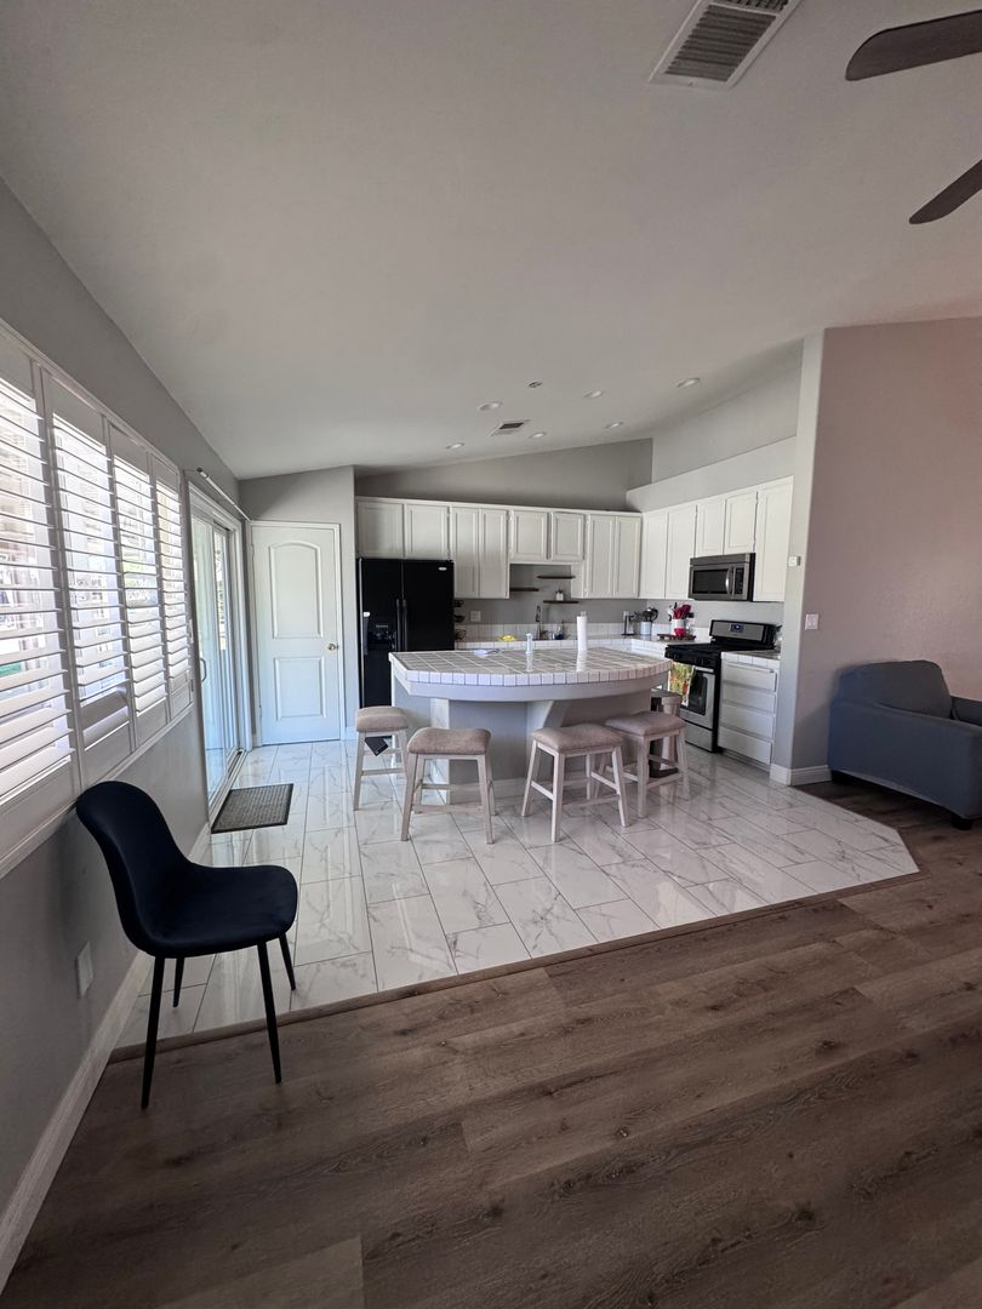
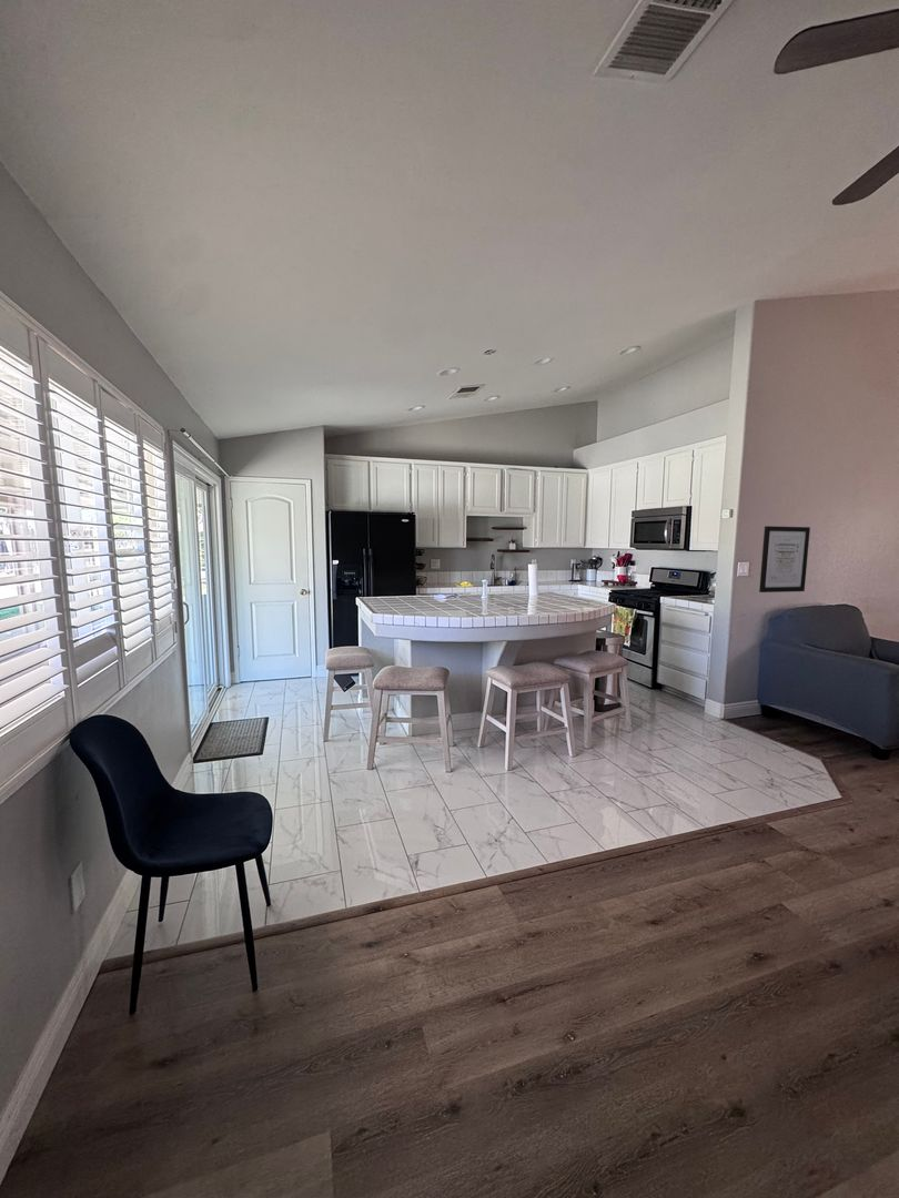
+ wall art (785, 559)
